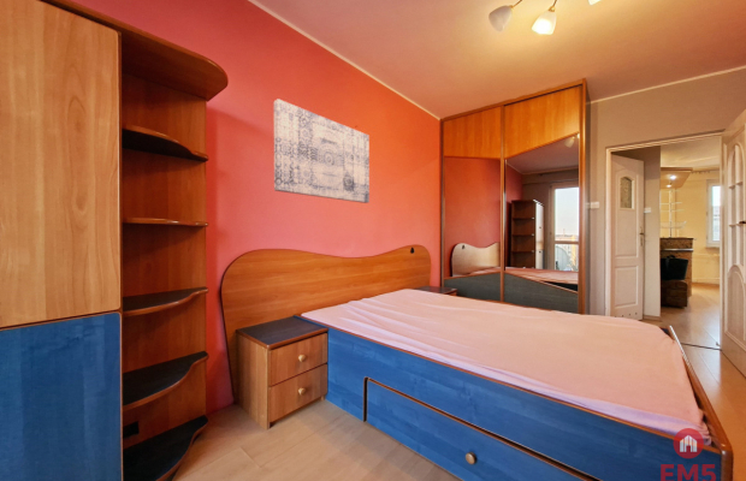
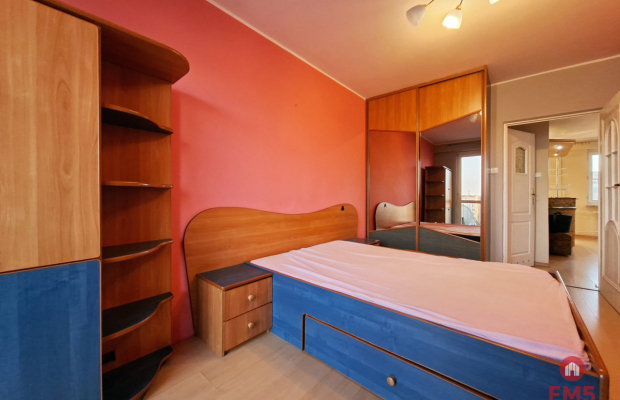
- wall art (327, 159)
